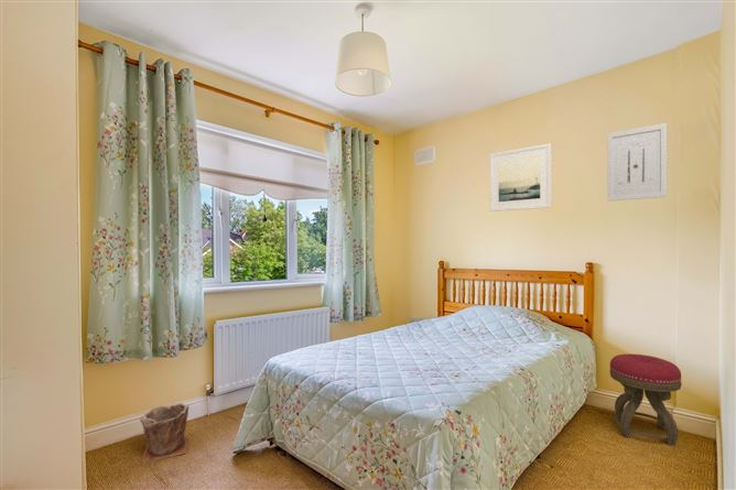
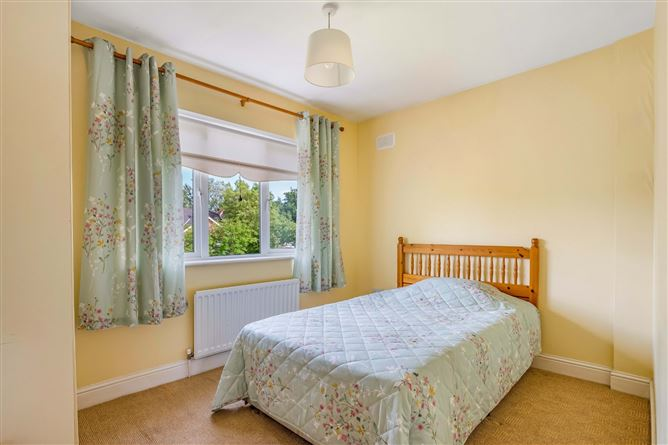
- plant pot (165, 428)
- stool (642, 395)
- wall art (636, 163)
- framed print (518, 179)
